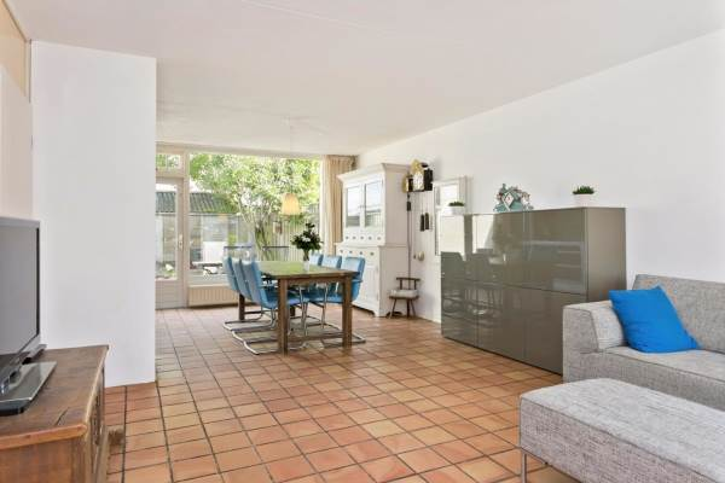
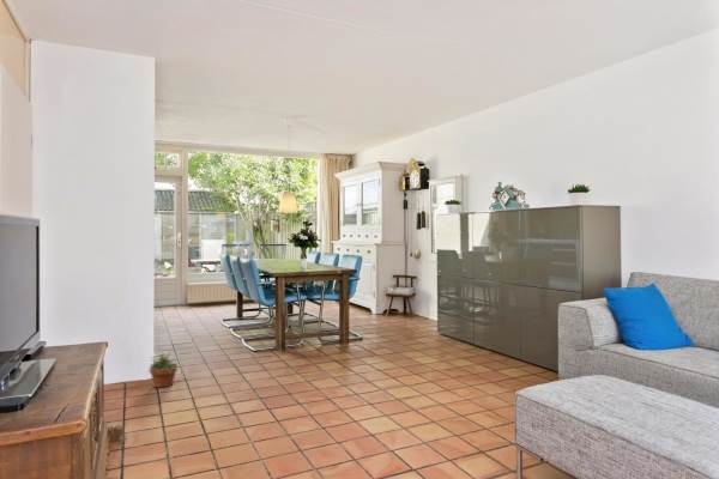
+ potted plant (164, 368)
